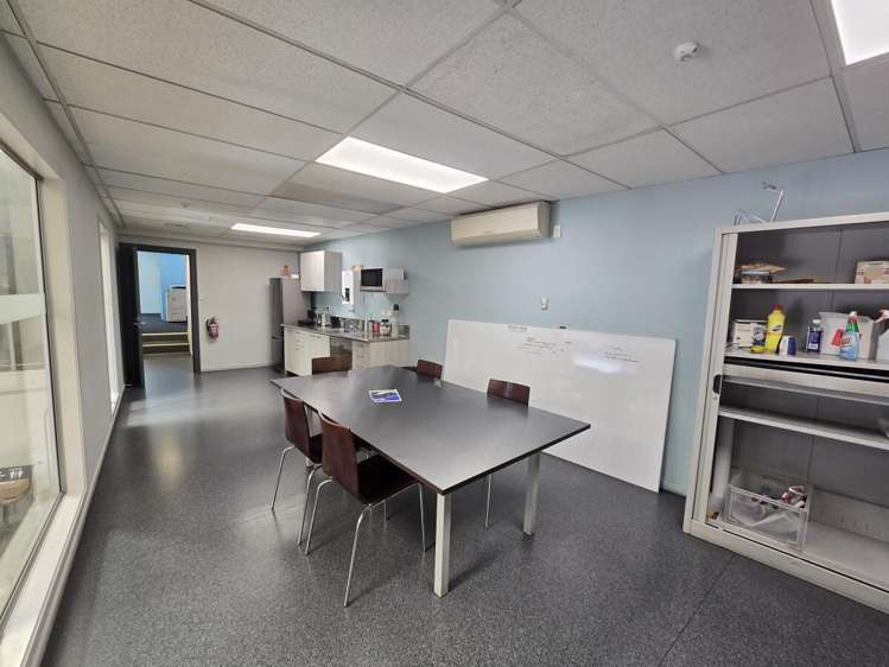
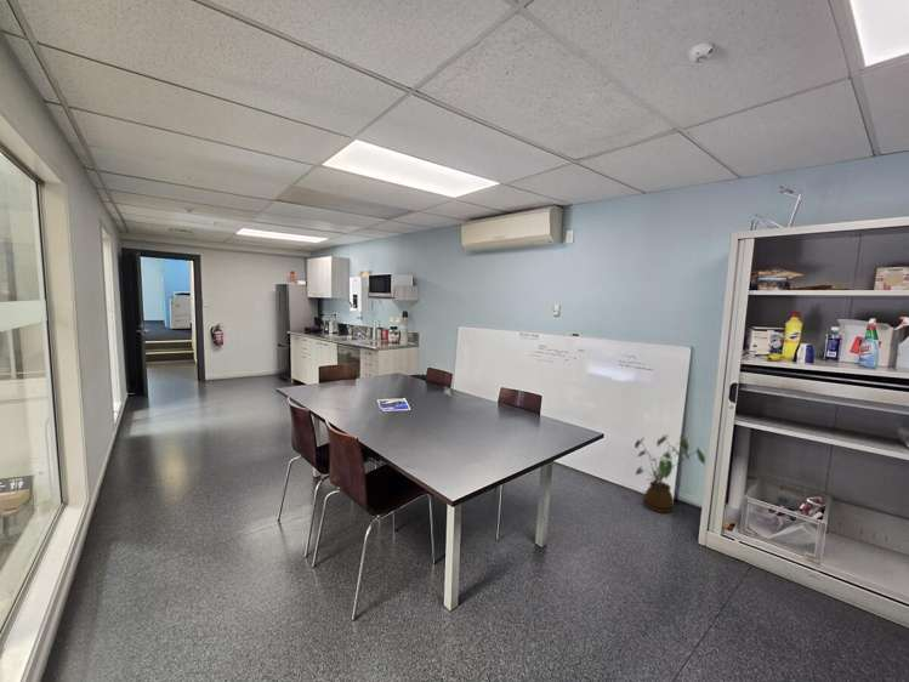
+ house plant (664, 474)
